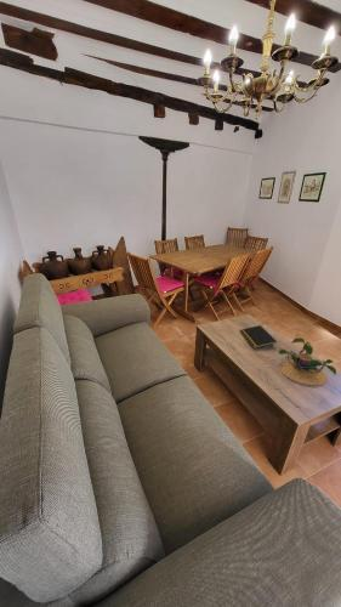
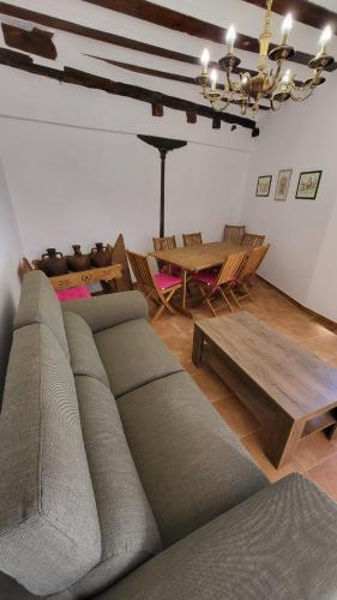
- notepad (257, 335)
- plant (305, 362)
